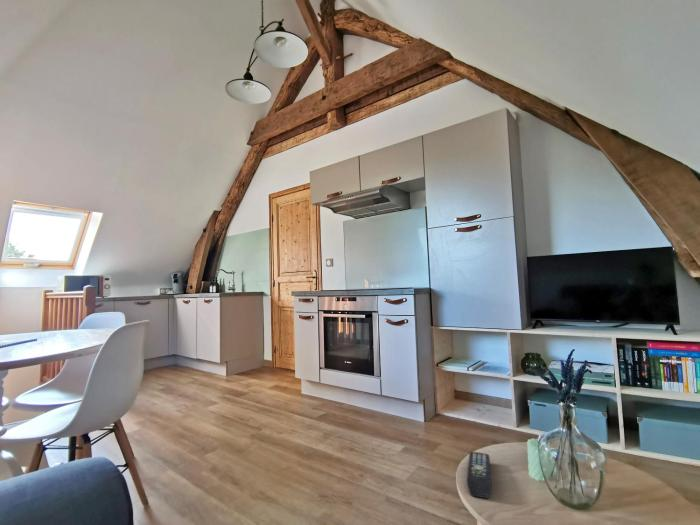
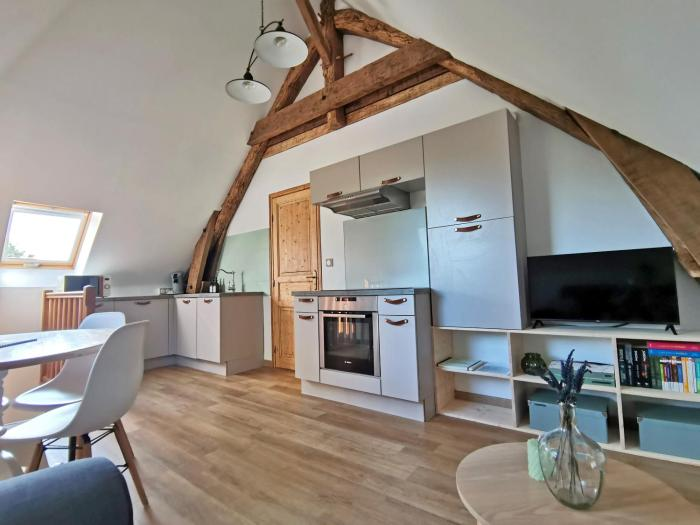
- remote control (479, 470)
